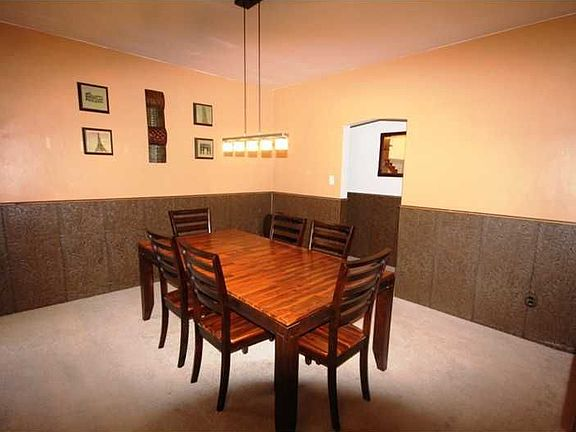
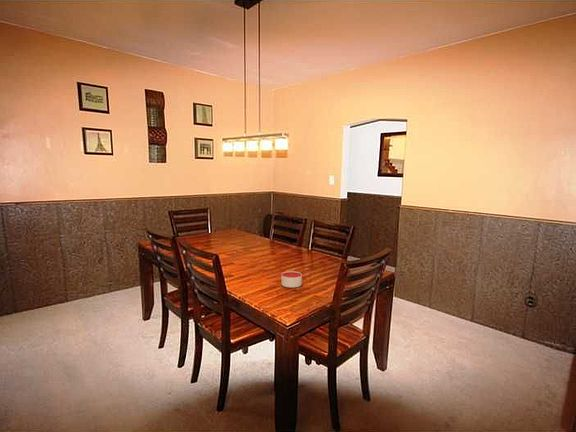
+ candle (291, 278)
